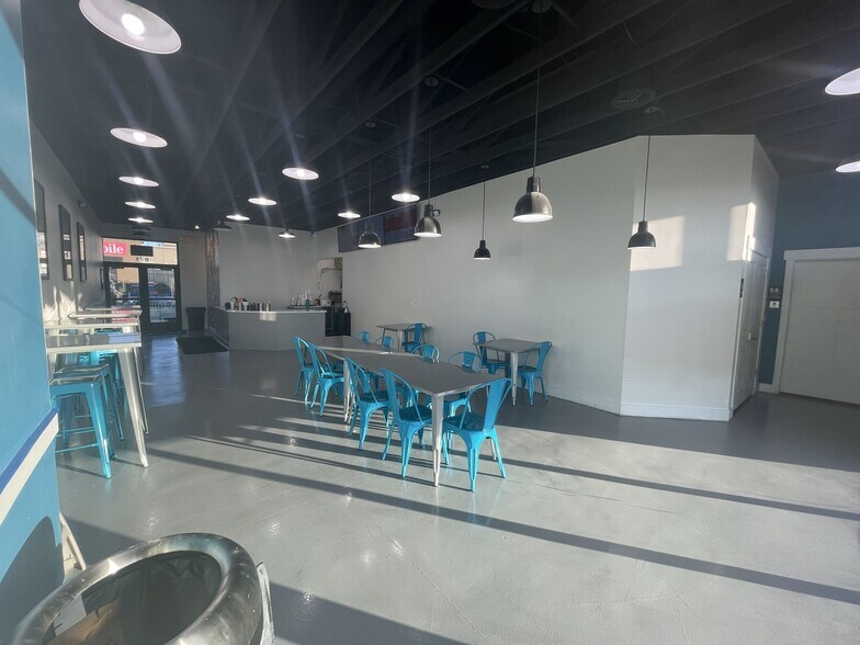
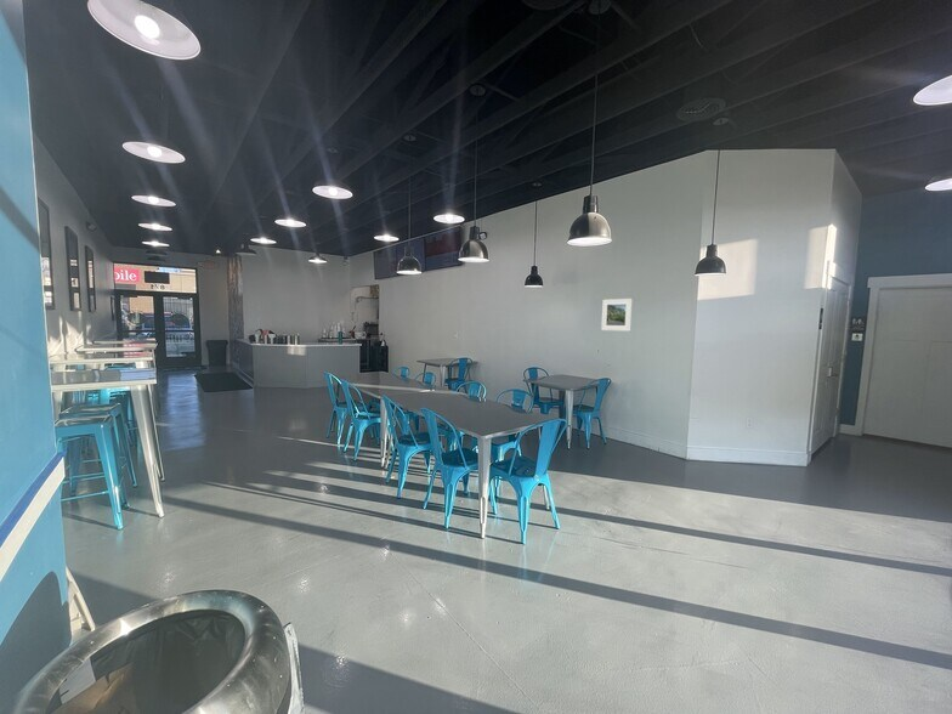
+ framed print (616, 314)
